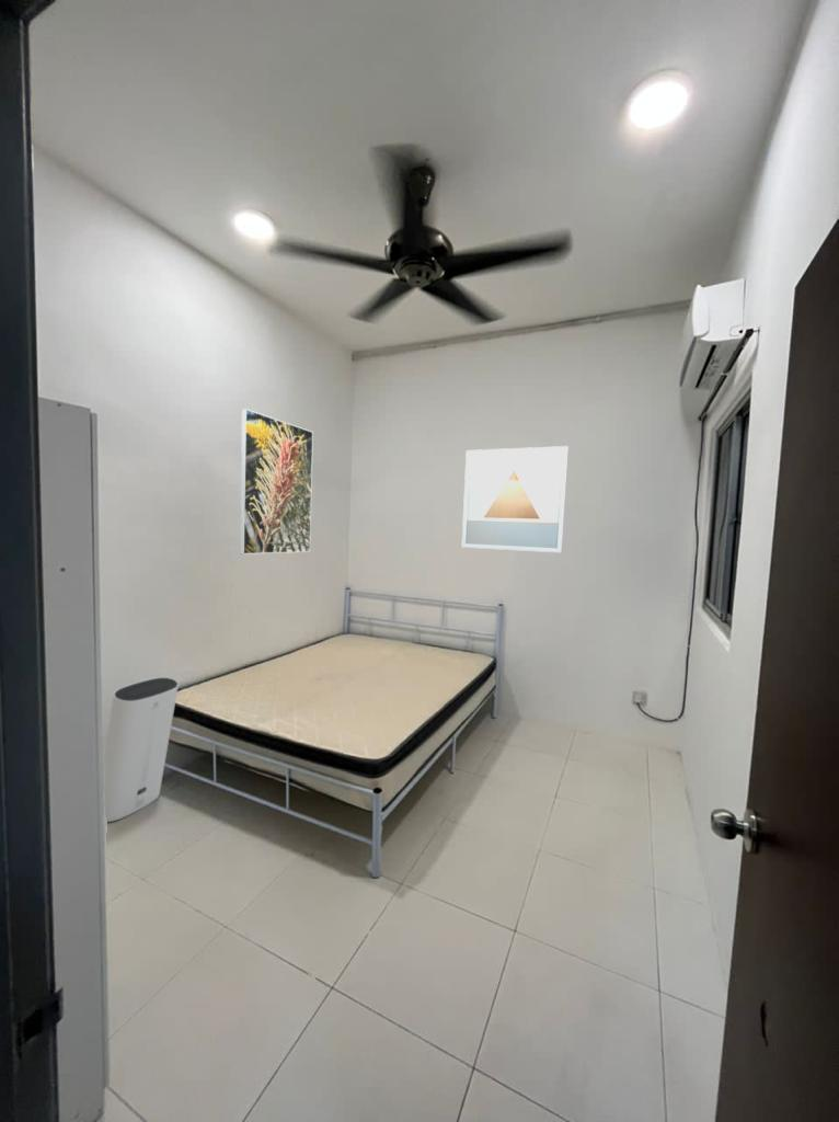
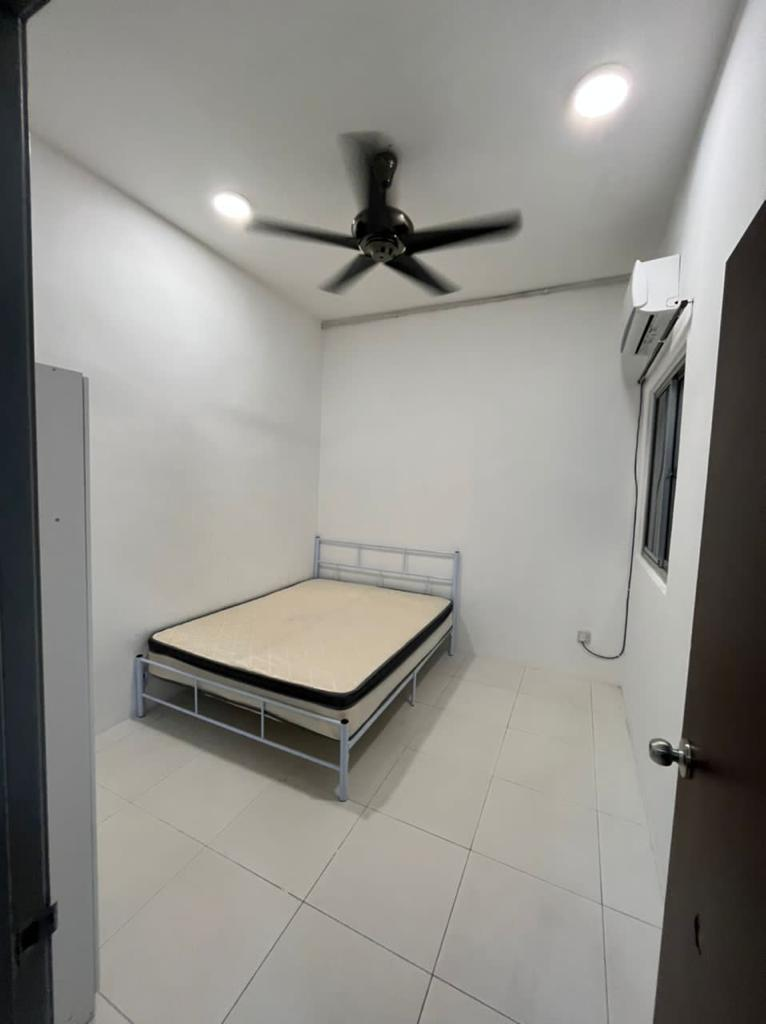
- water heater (138, 746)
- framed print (279, 488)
- wall art (512, 500)
